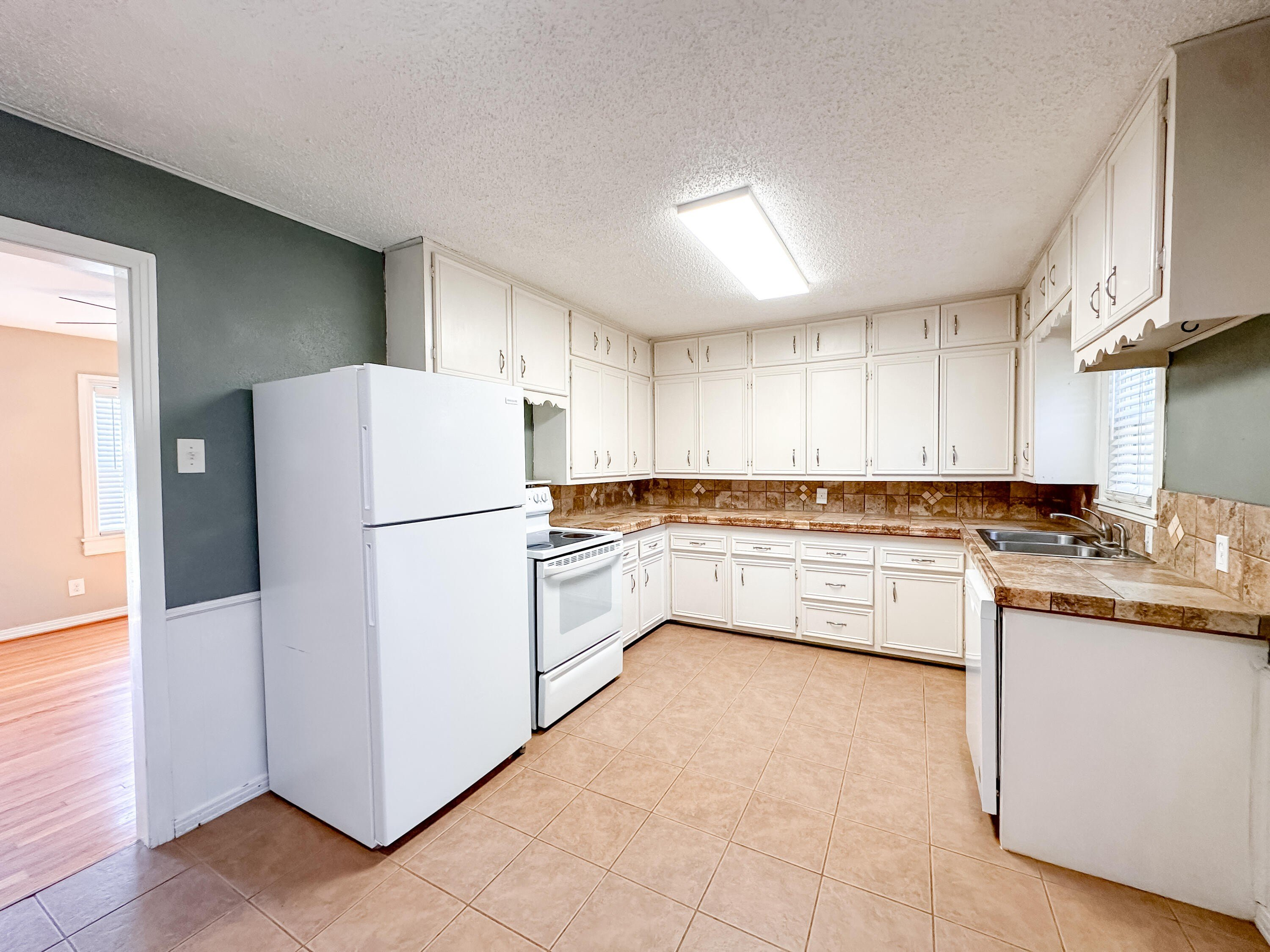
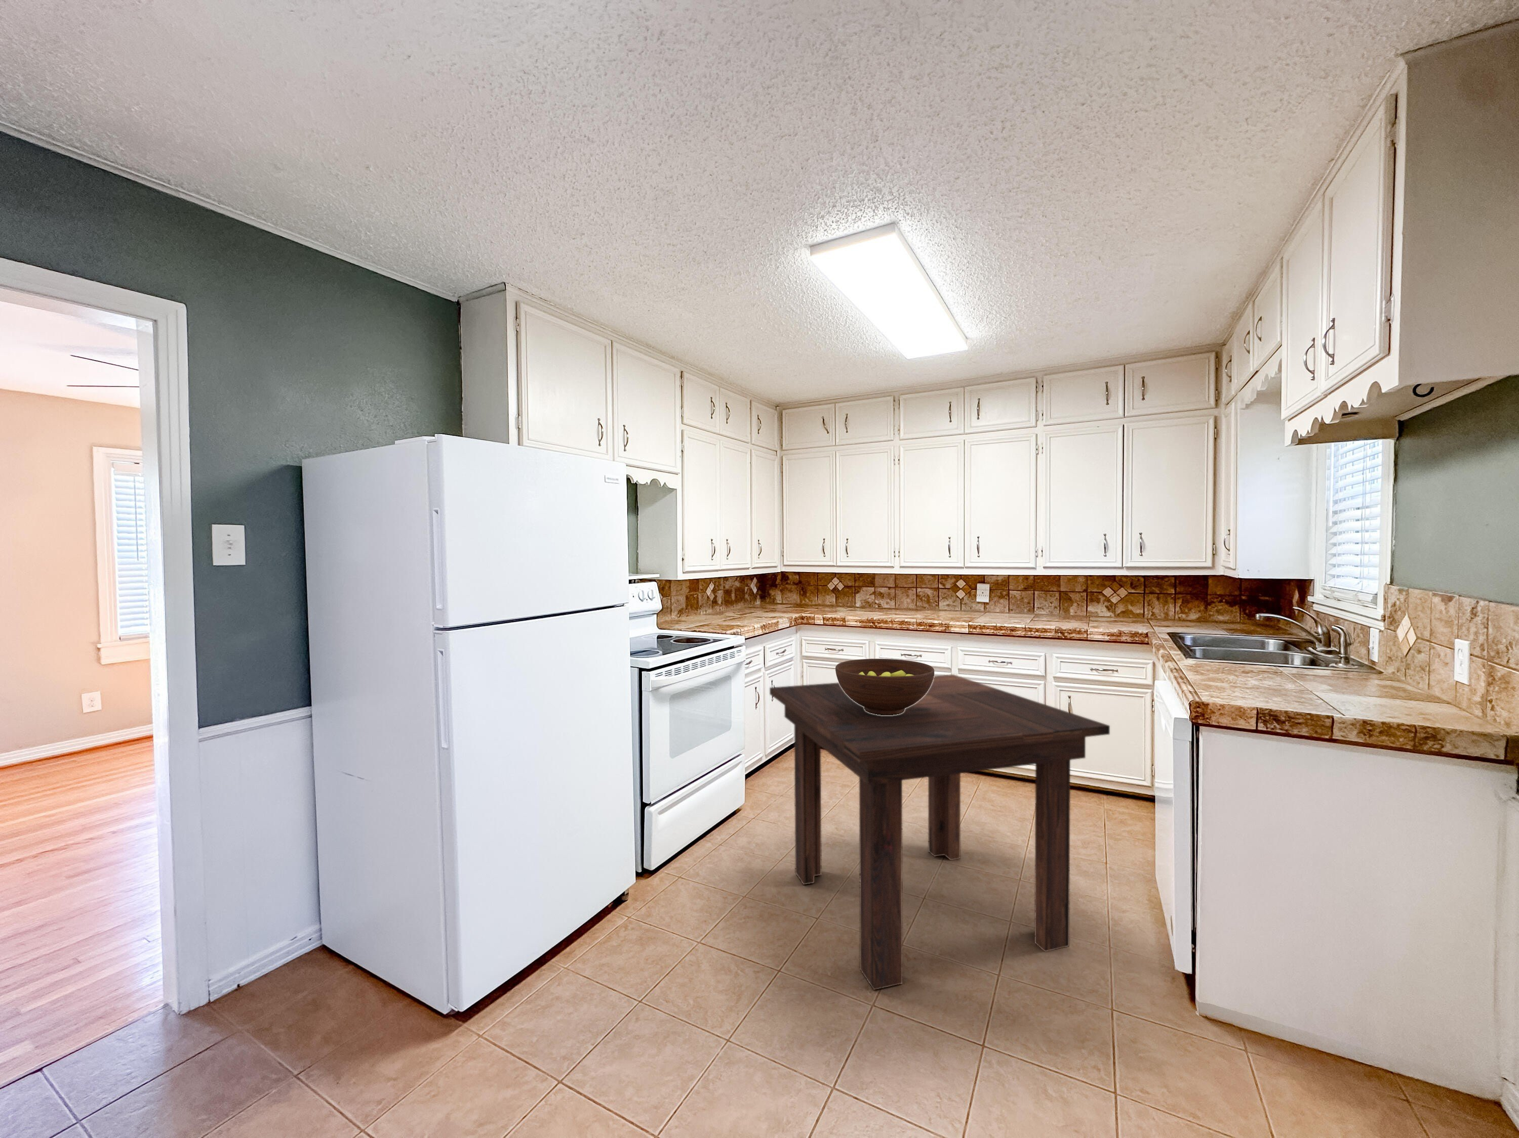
+ dining table (928, 806)
+ fruit bowl (884, 689)
